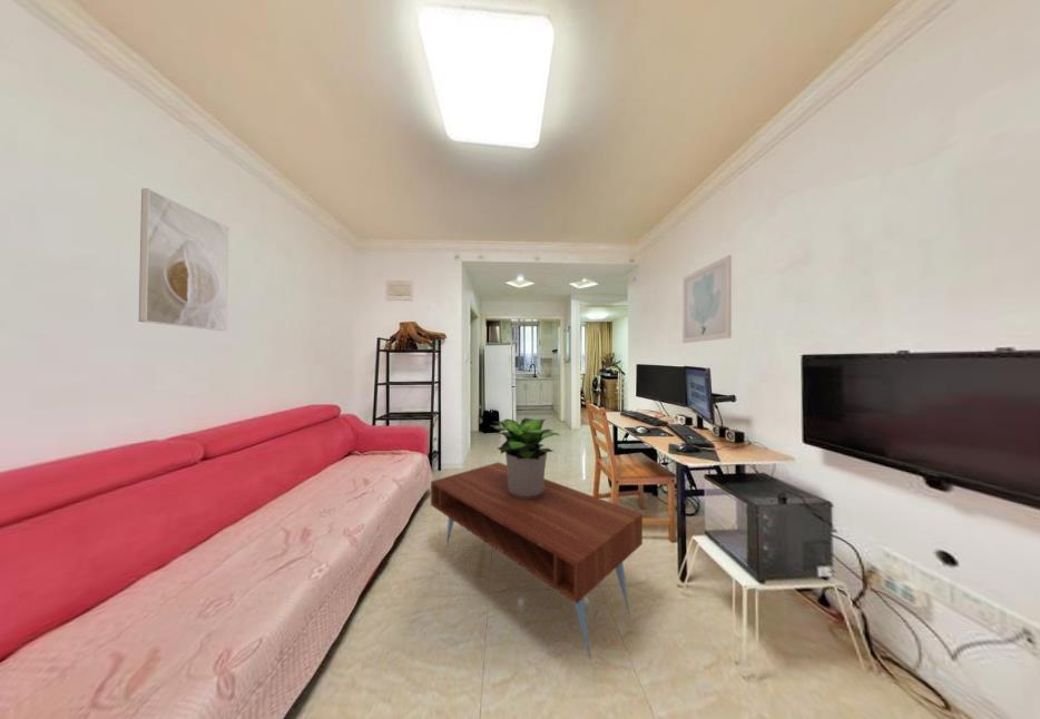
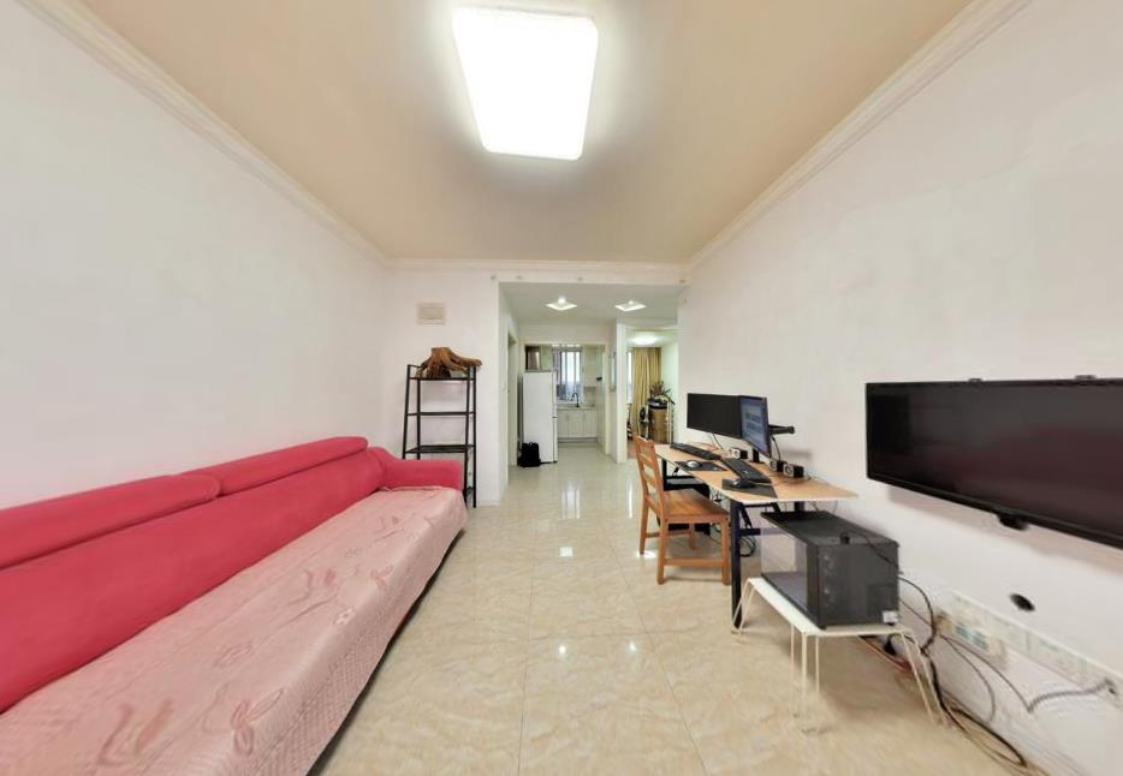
- potted plant (527, 455)
- wall art (704, 304)
- coffee table (523, 534)
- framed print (189, 268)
